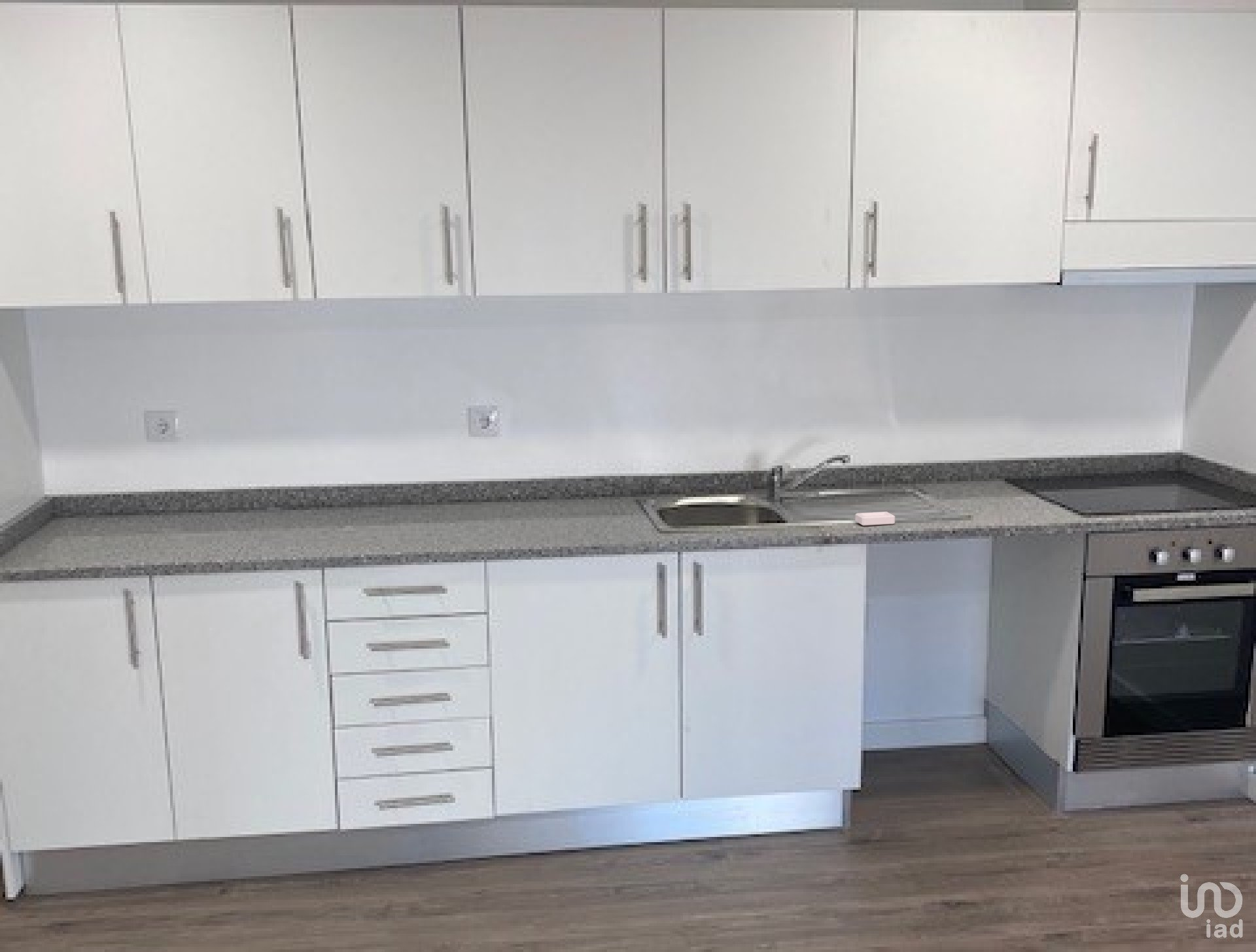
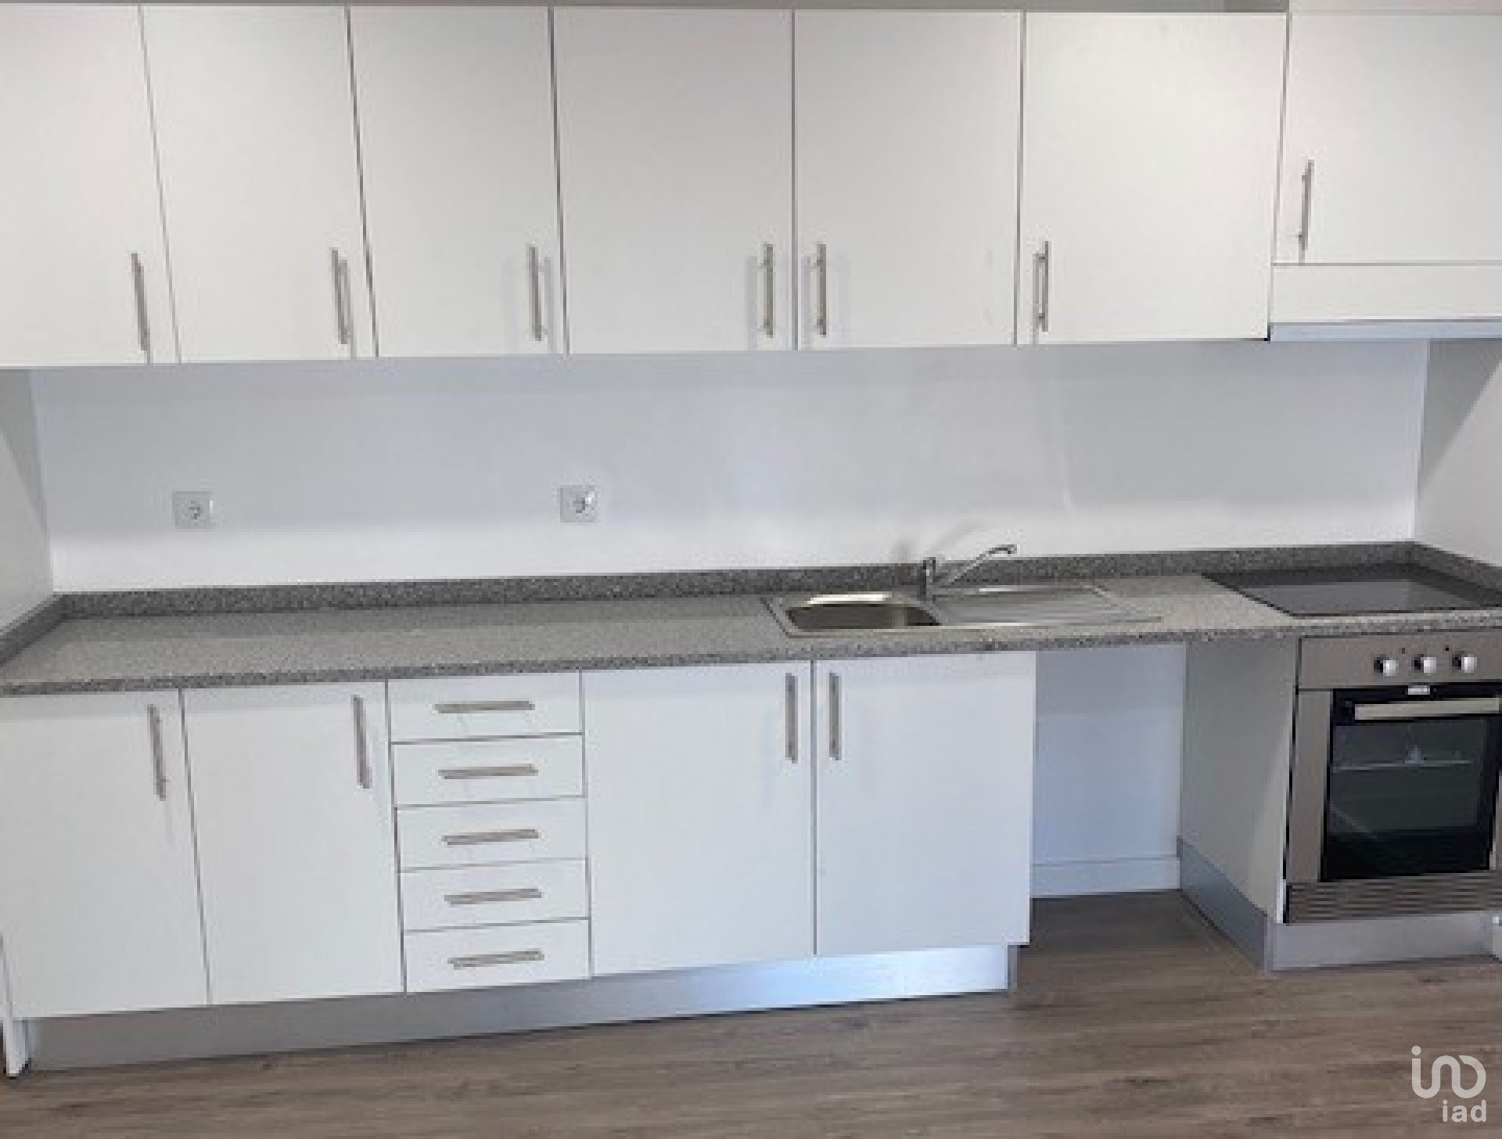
- soap bar (875, 518)
